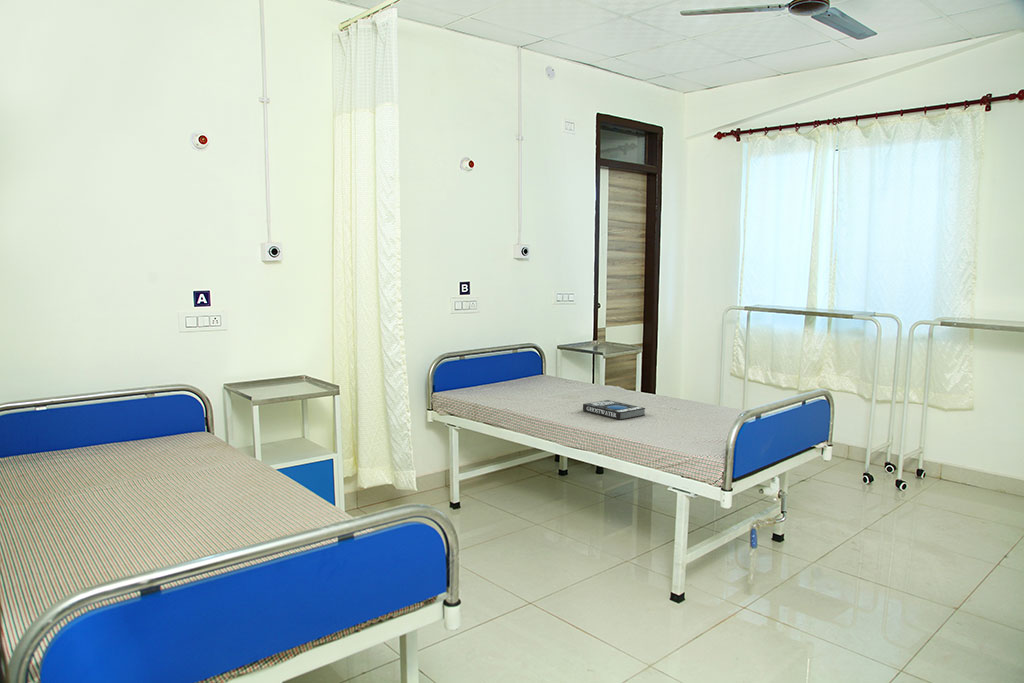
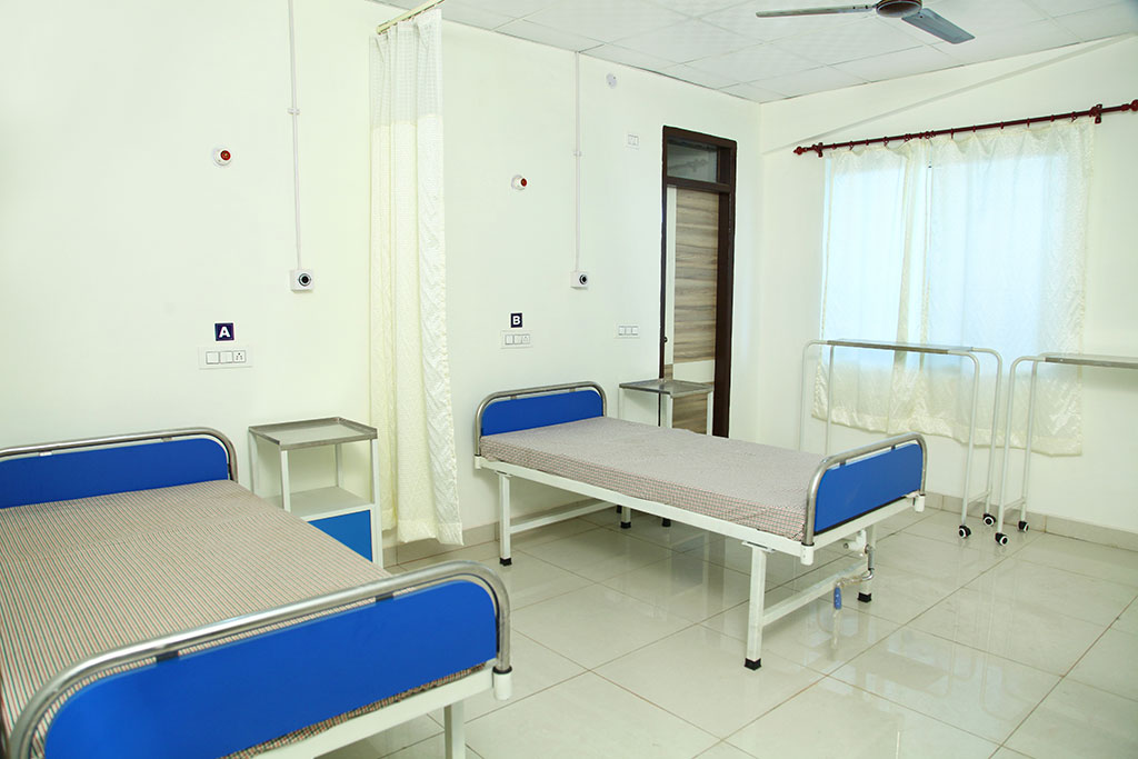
- book (613, 409)
